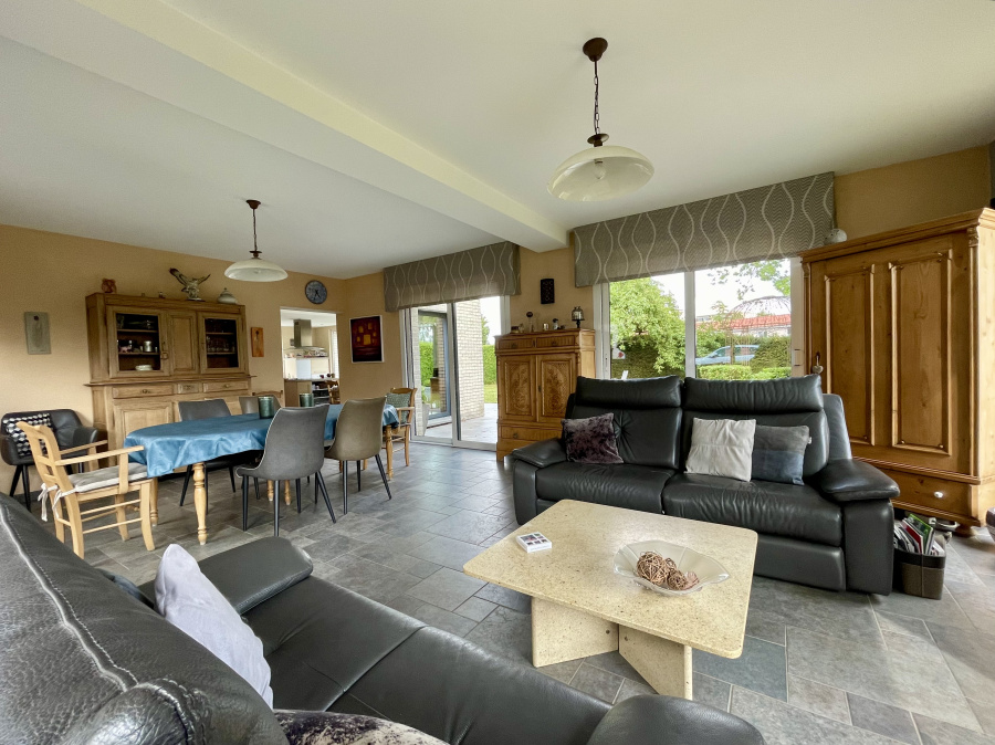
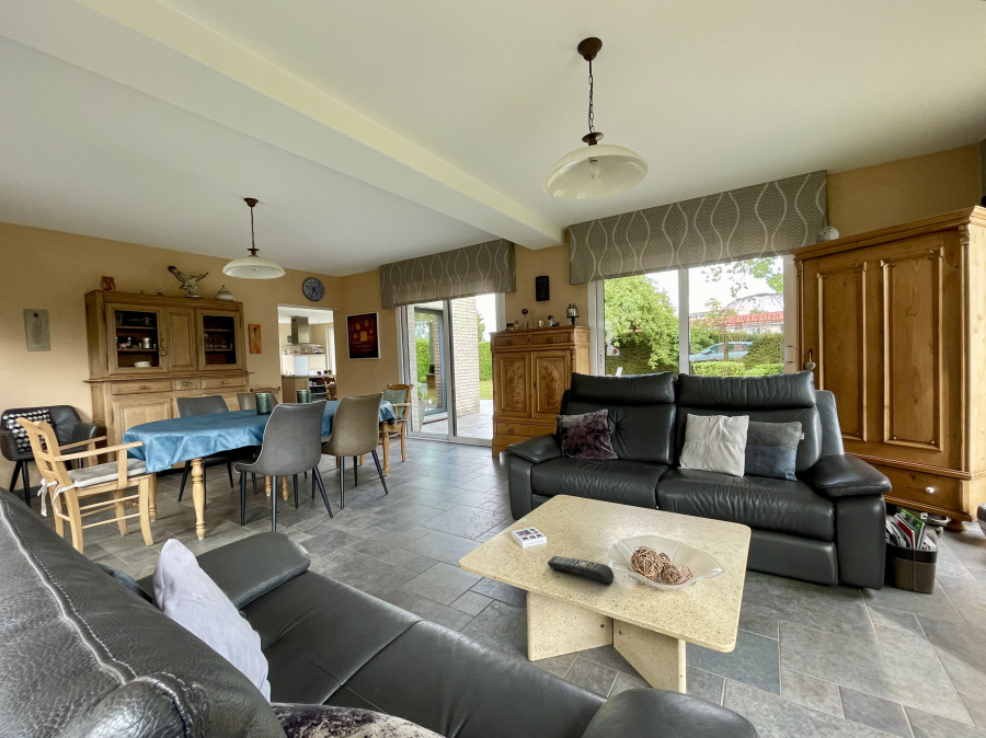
+ remote control (580, 567)
